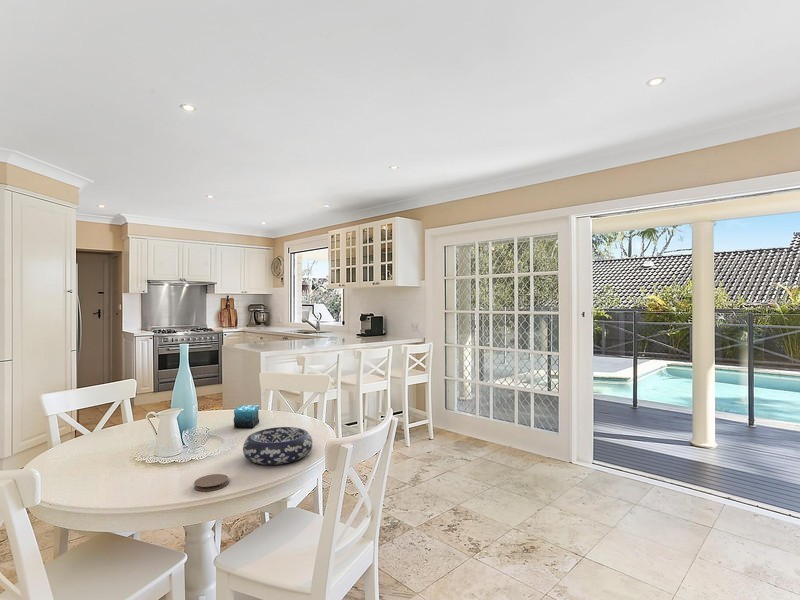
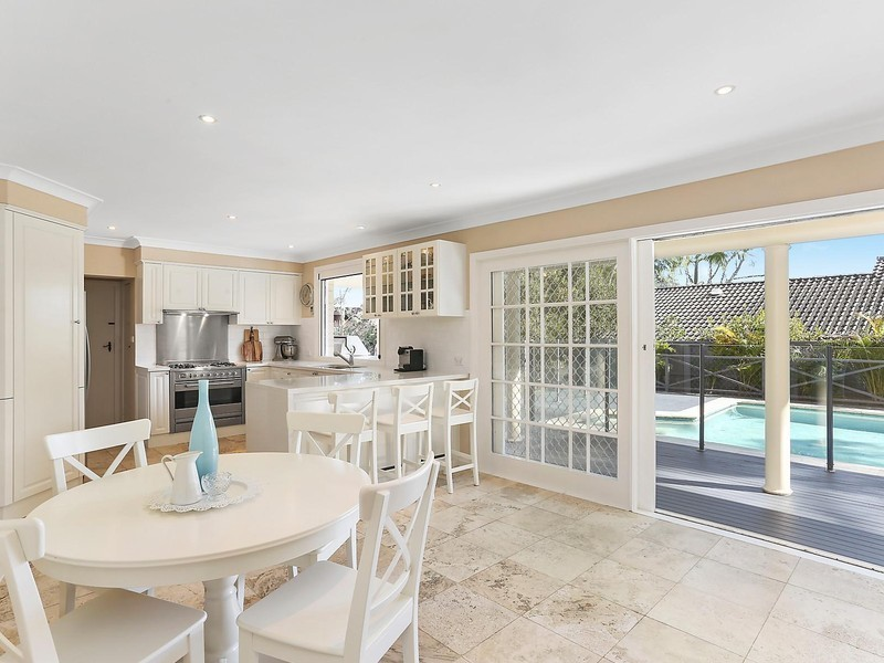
- candle (246, 412)
- decorative bowl (278, 445)
- coaster (211, 482)
